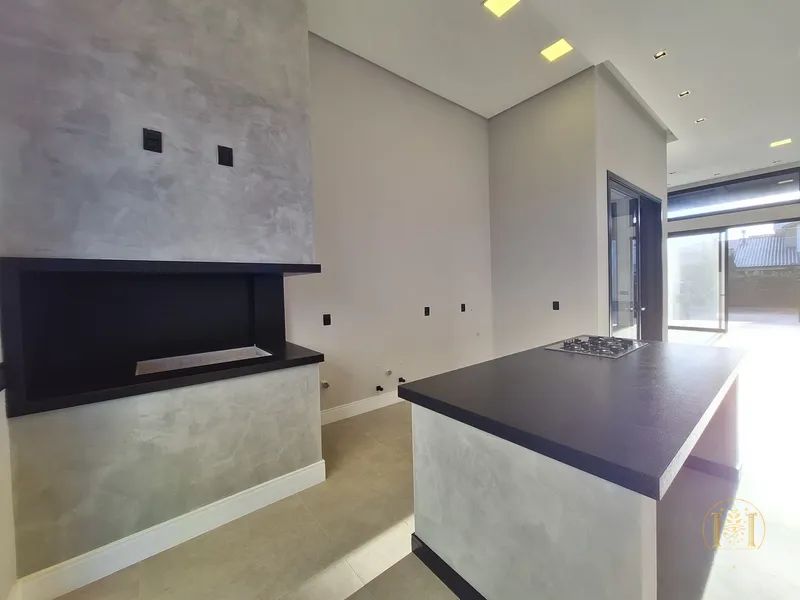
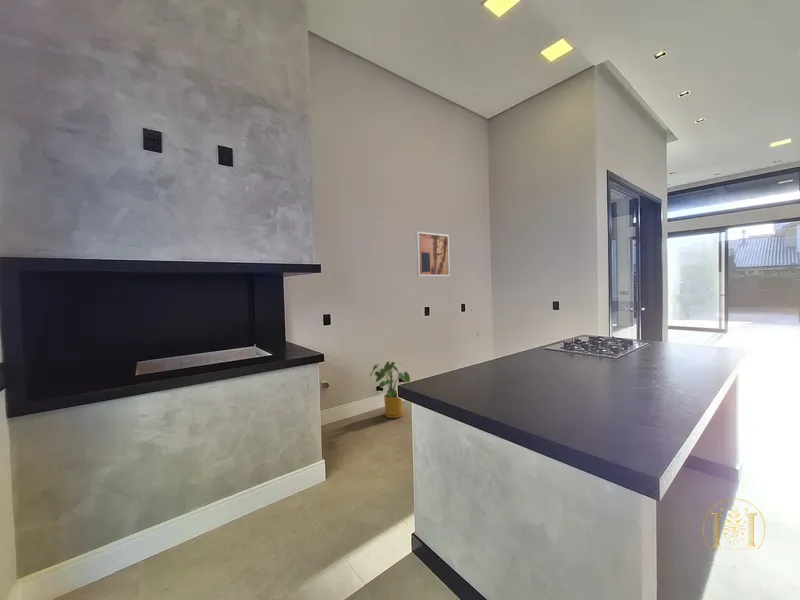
+ house plant (390, 389)
+ wall art (433, 254)
